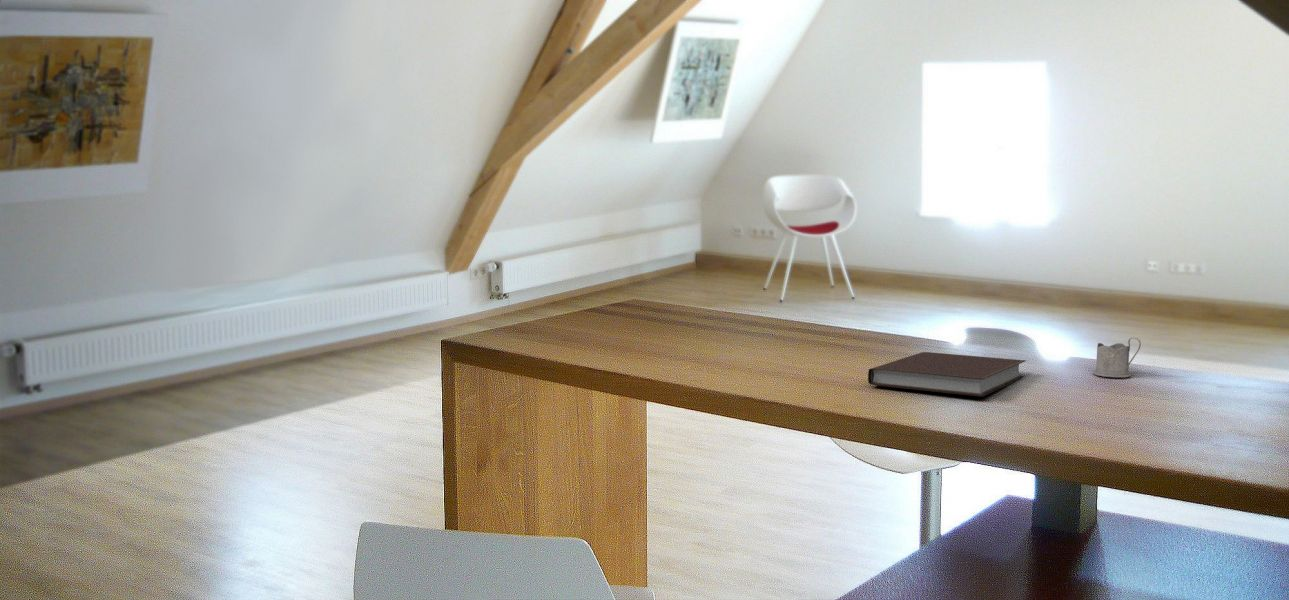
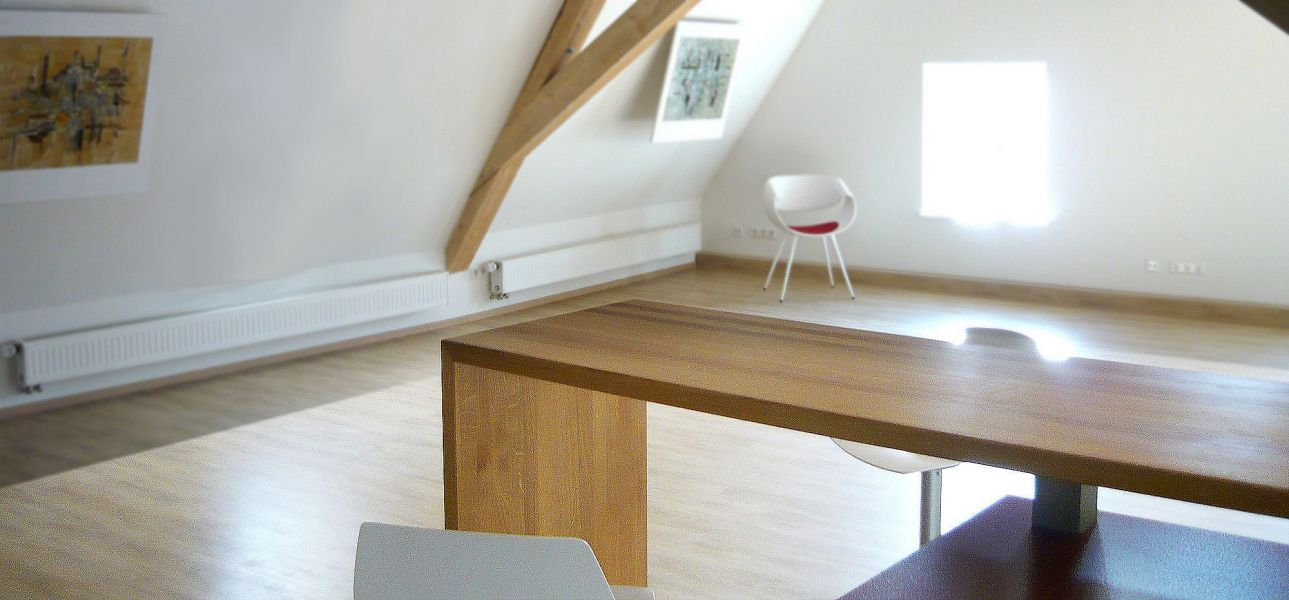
- notebook (948, 372)
- tea glass holder (1116, 350)
